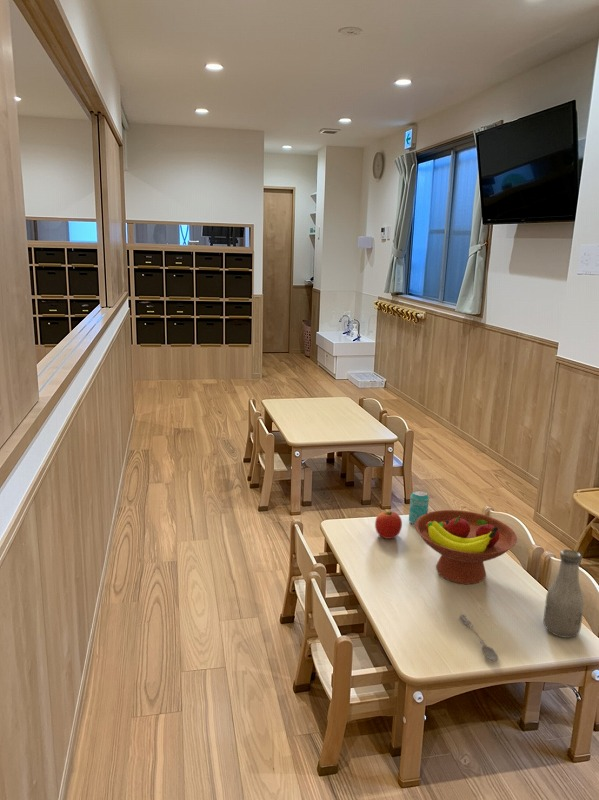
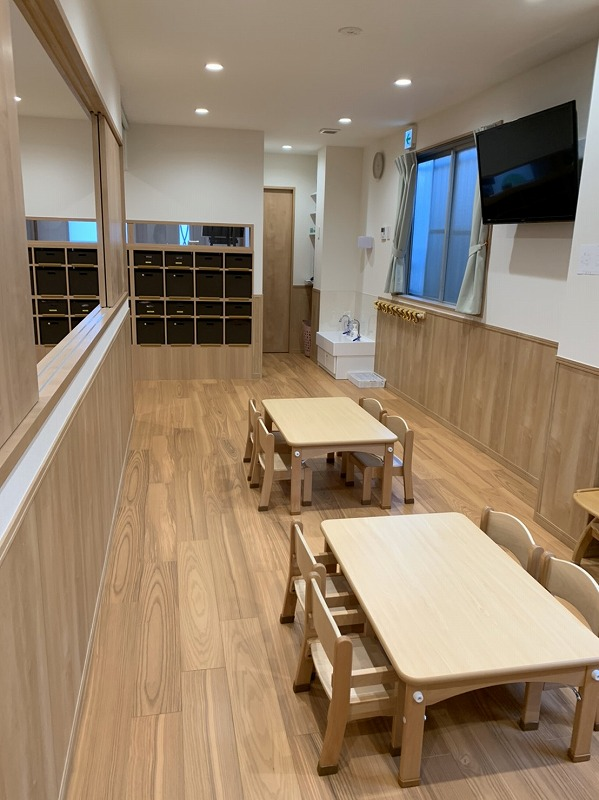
- apple (388, 523)
- bottle (566, 592)
- beverage can (418, 507)
- soupspoon (478, 637)
- fruit bowl (463, 543)
